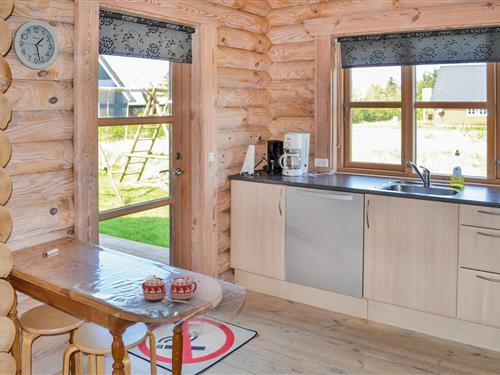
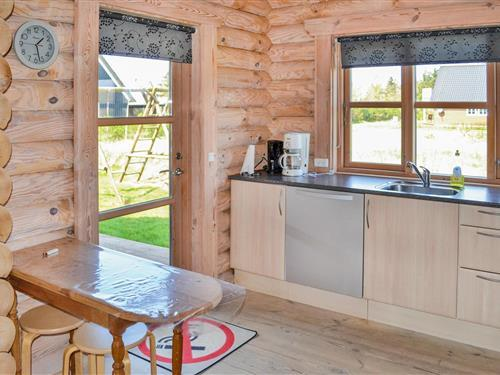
- mug (171, 285)
